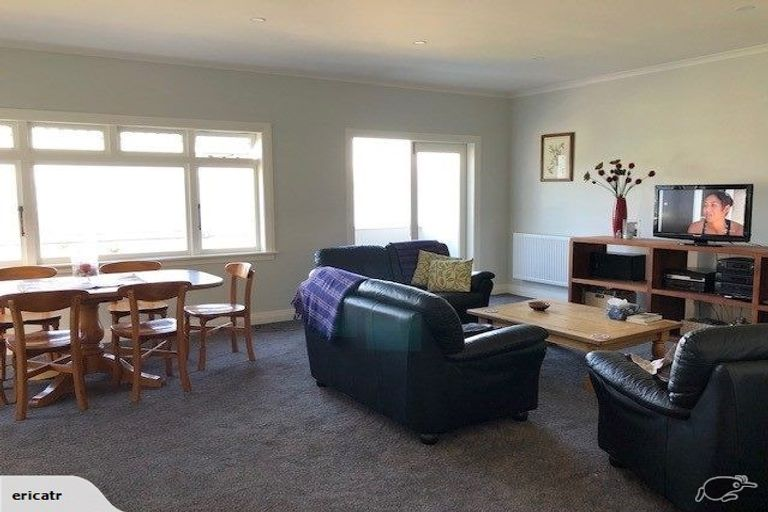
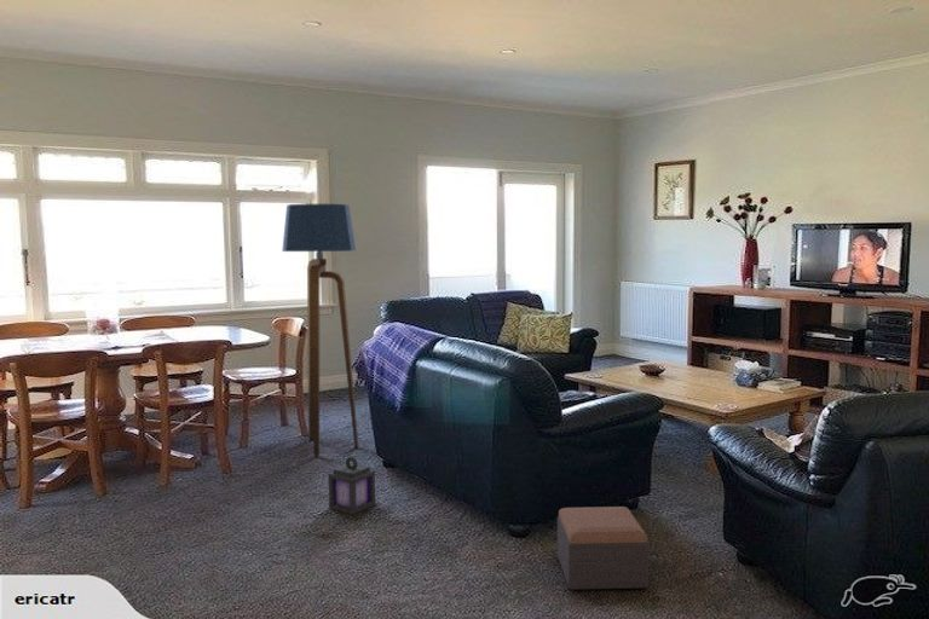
+ floor lamp (318, 326)
+ lantern (351, 481)
+ footstool (600, 544)
